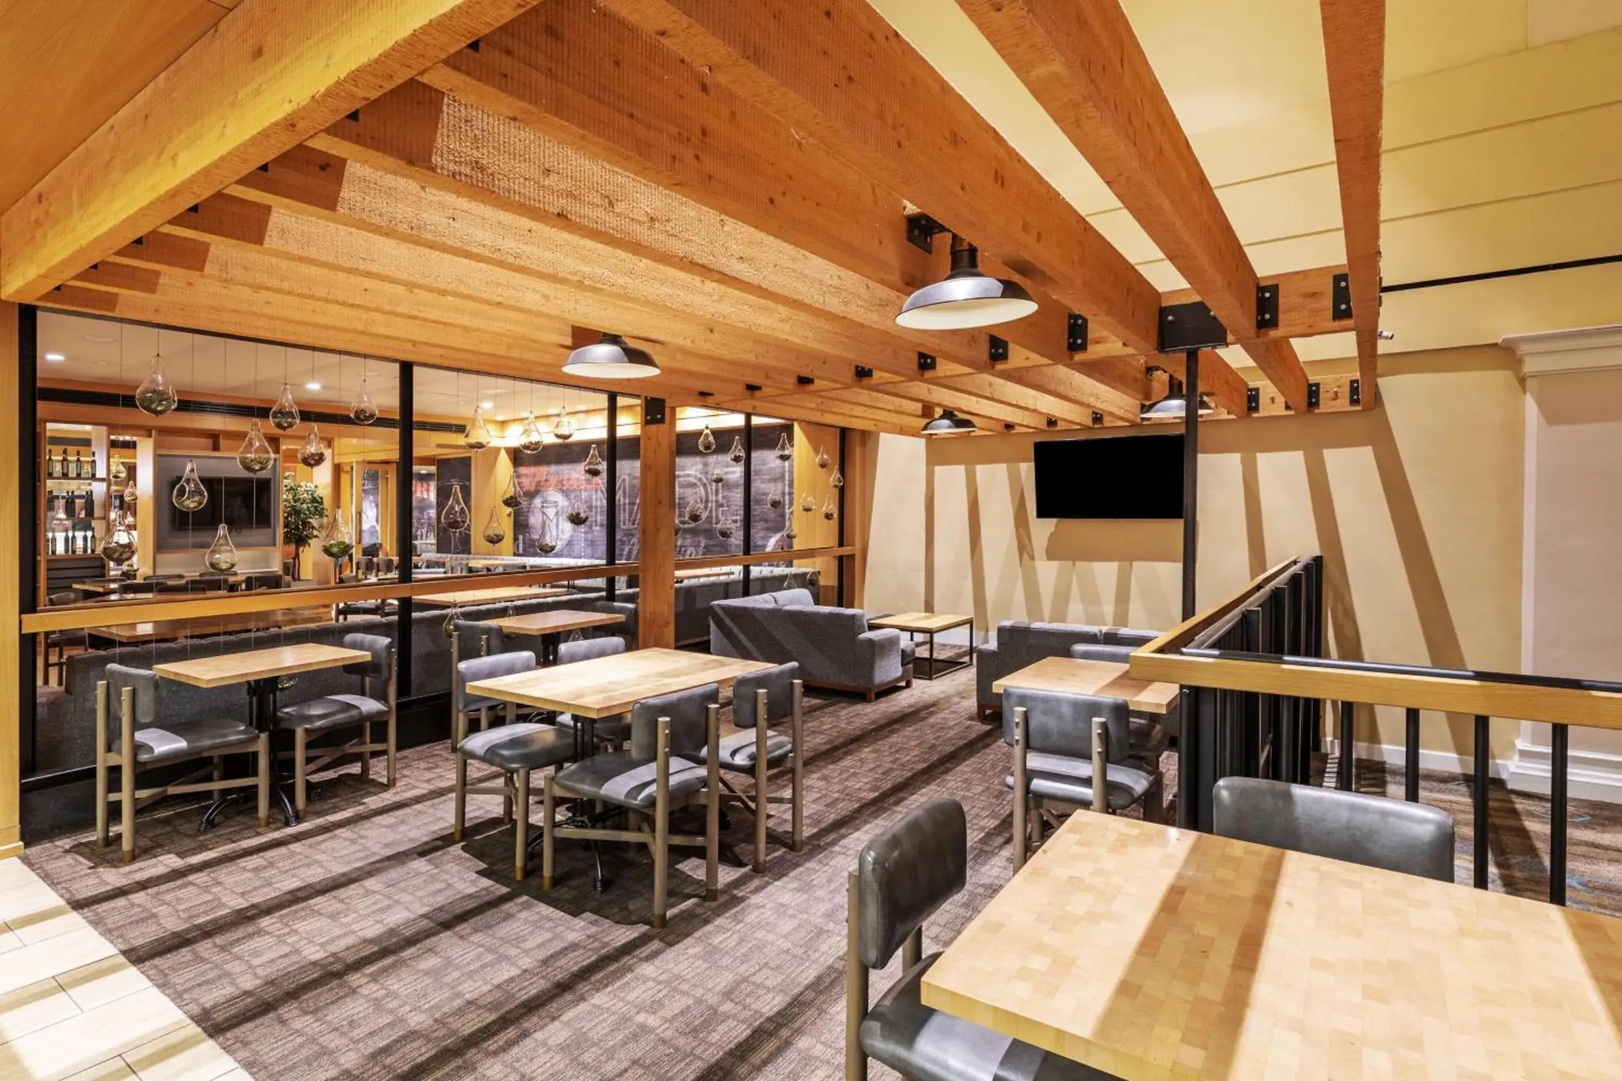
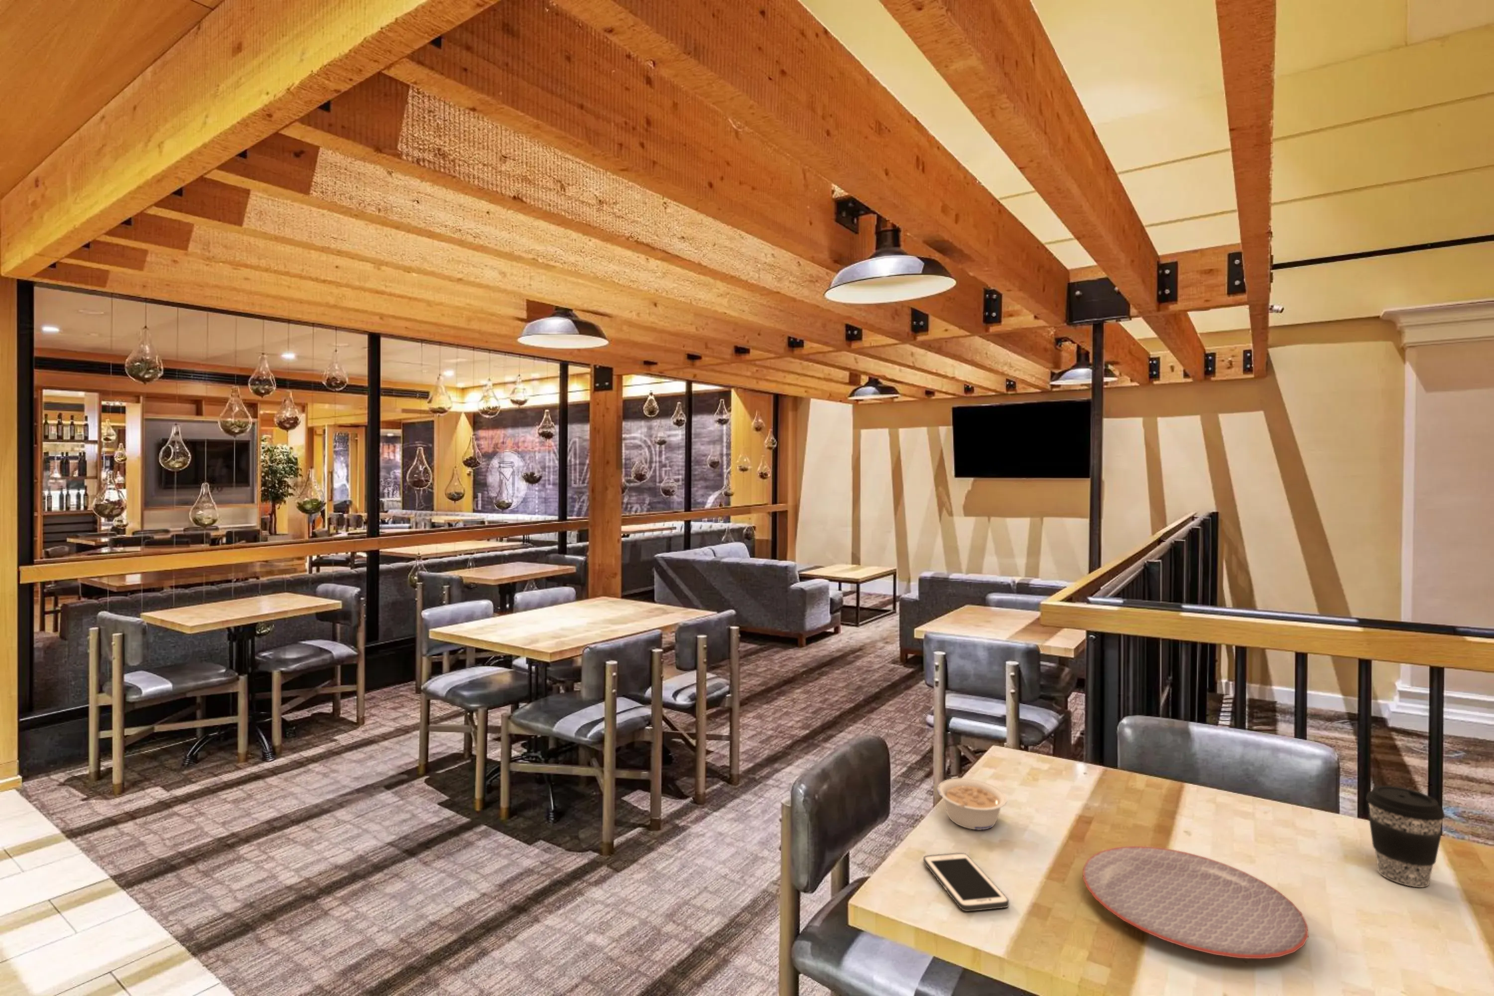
+ plate (1187, 900)
+ cell phone (964, 880)
+ coffee cup (1403, 836)
+ legume (972, 805)
